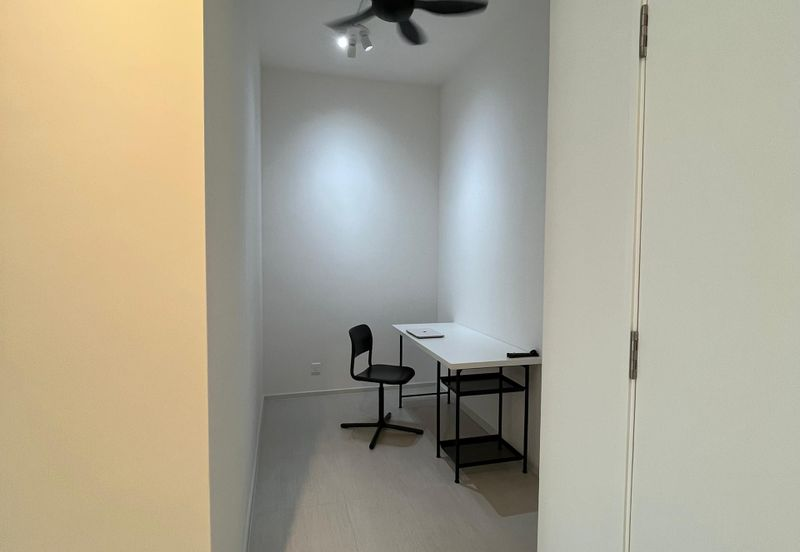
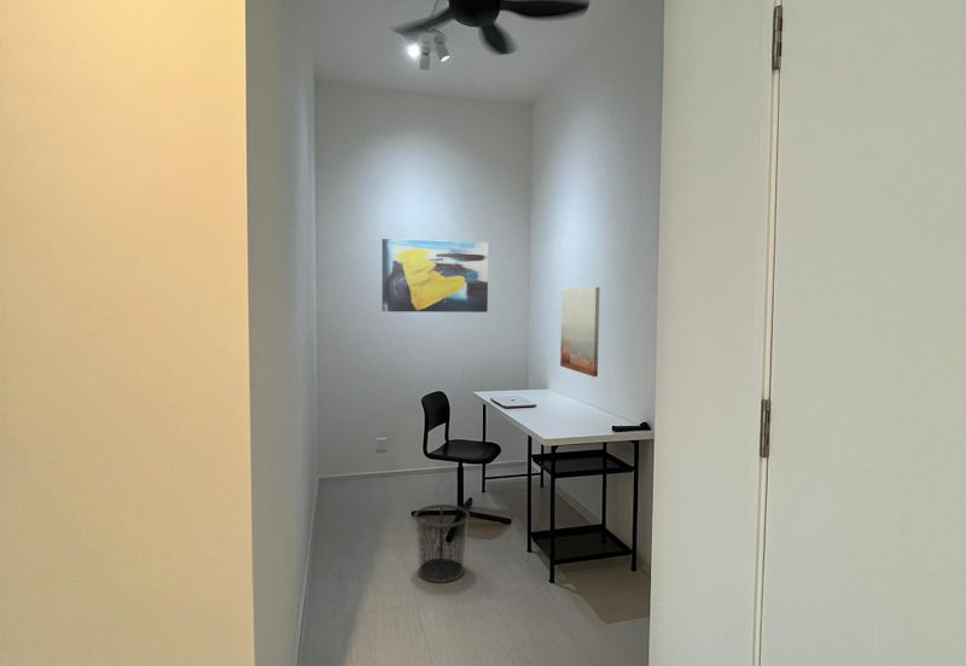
+ wall art (436, 276)
+ waste bin (441, 542)
+ wall art (578, 329)
